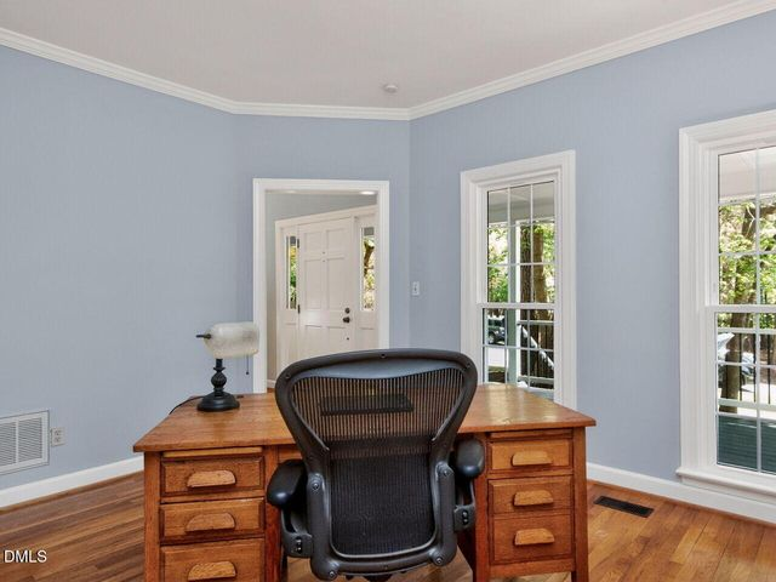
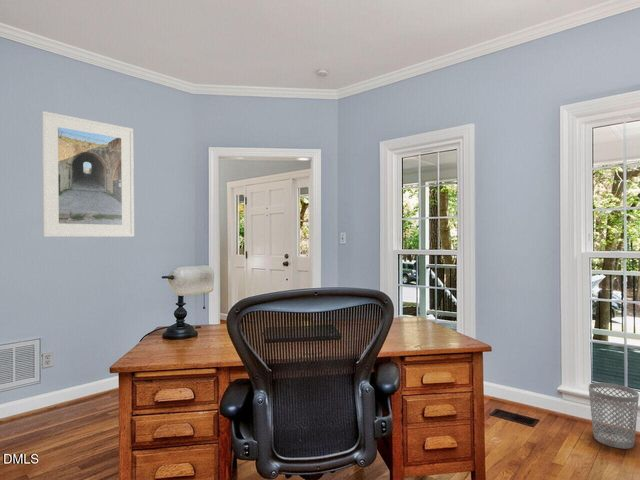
+ wastebasket (613, 415)
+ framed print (91, 178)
